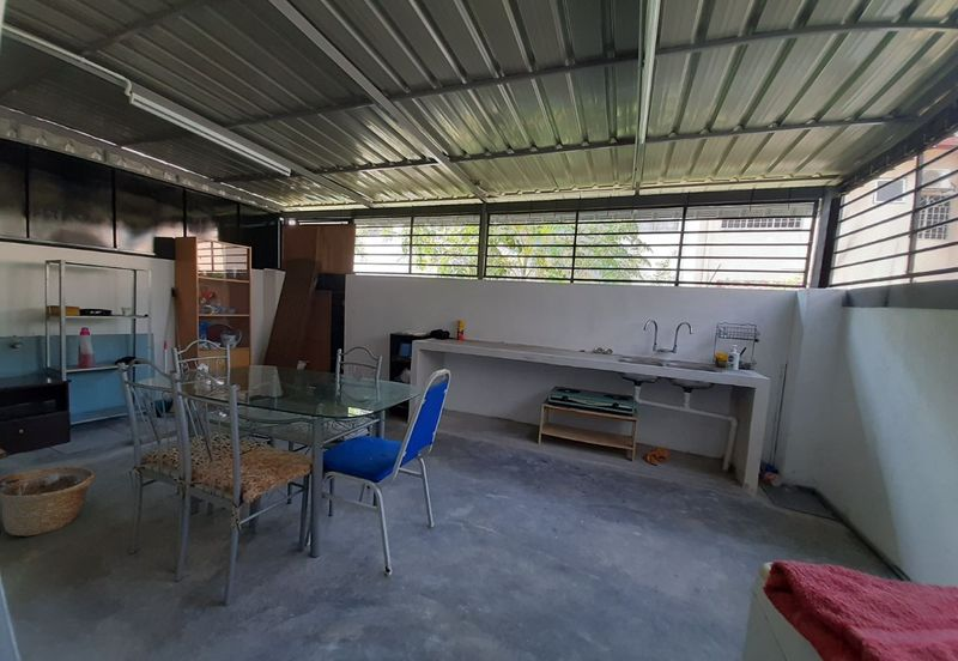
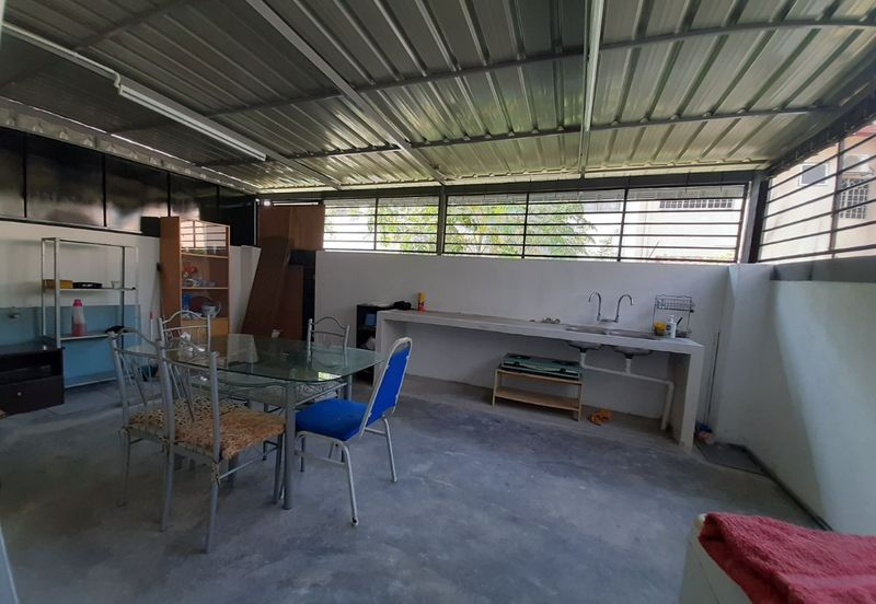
- basket (48, 497)
